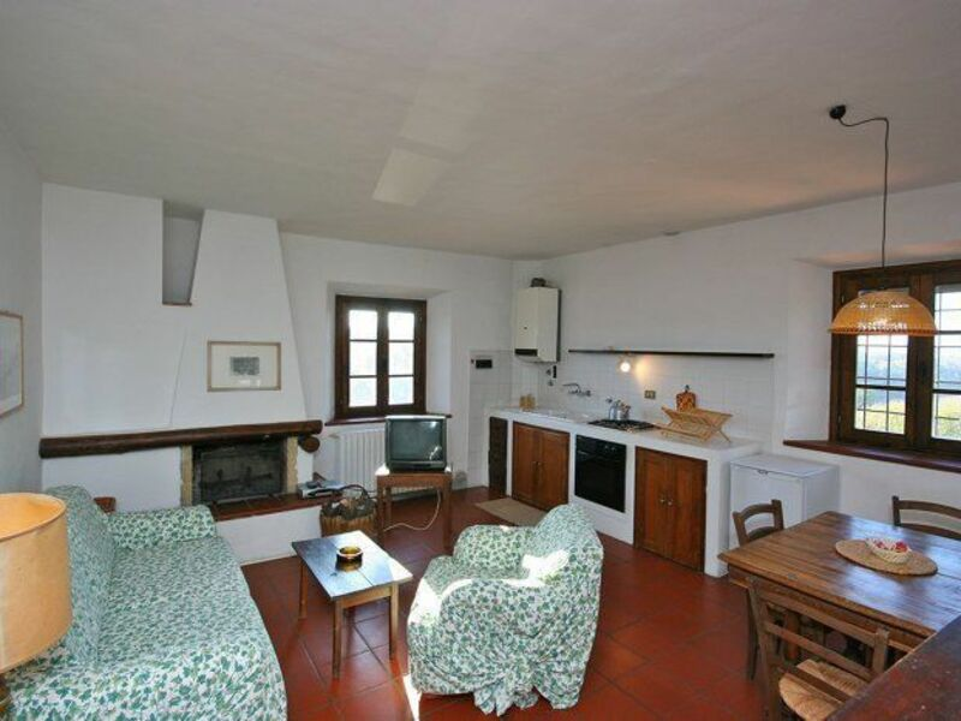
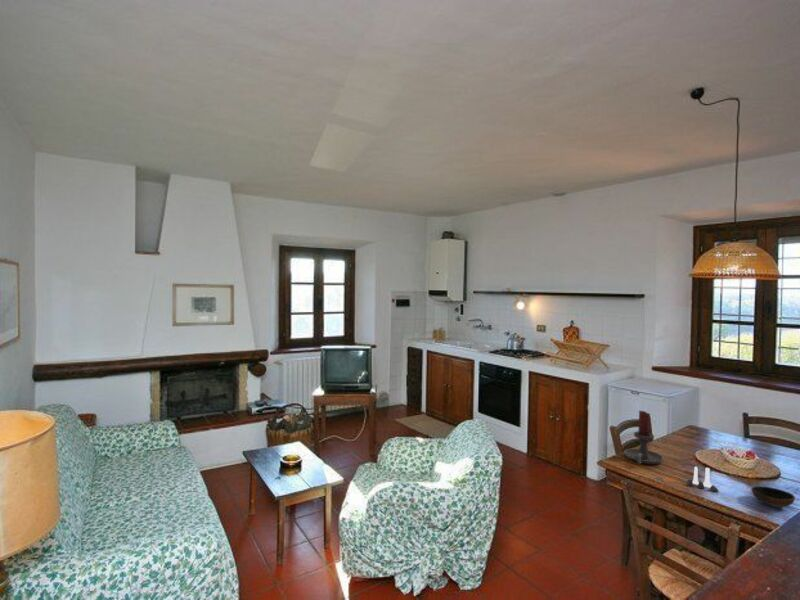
+ bowl (772, 498)
+ salt and pepper shaker set (705, 477)
+ candle holder (643, 436)
